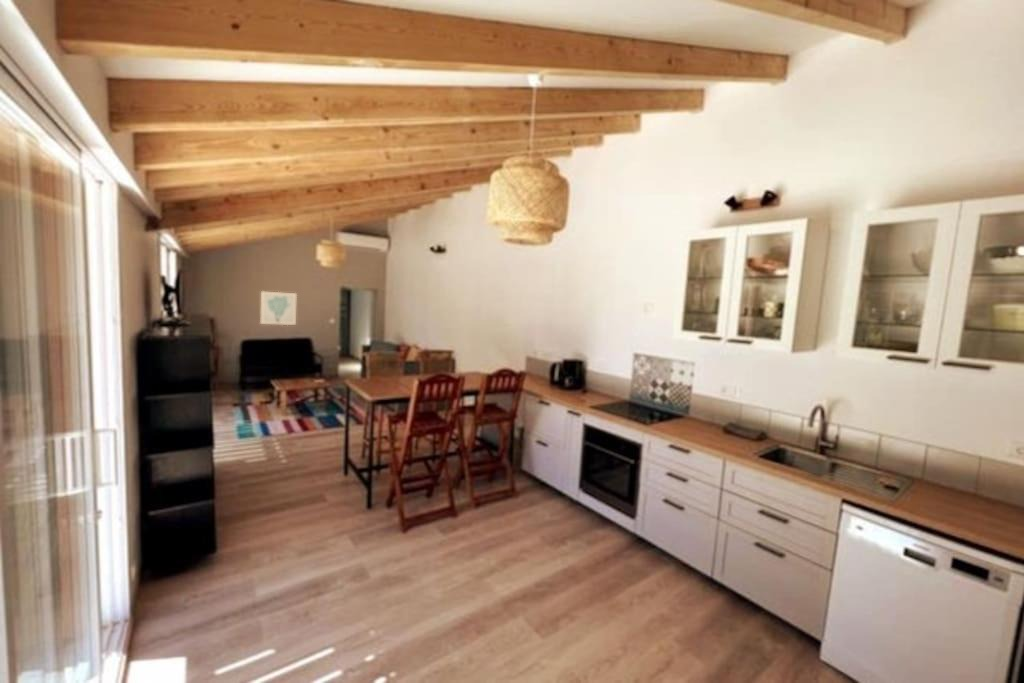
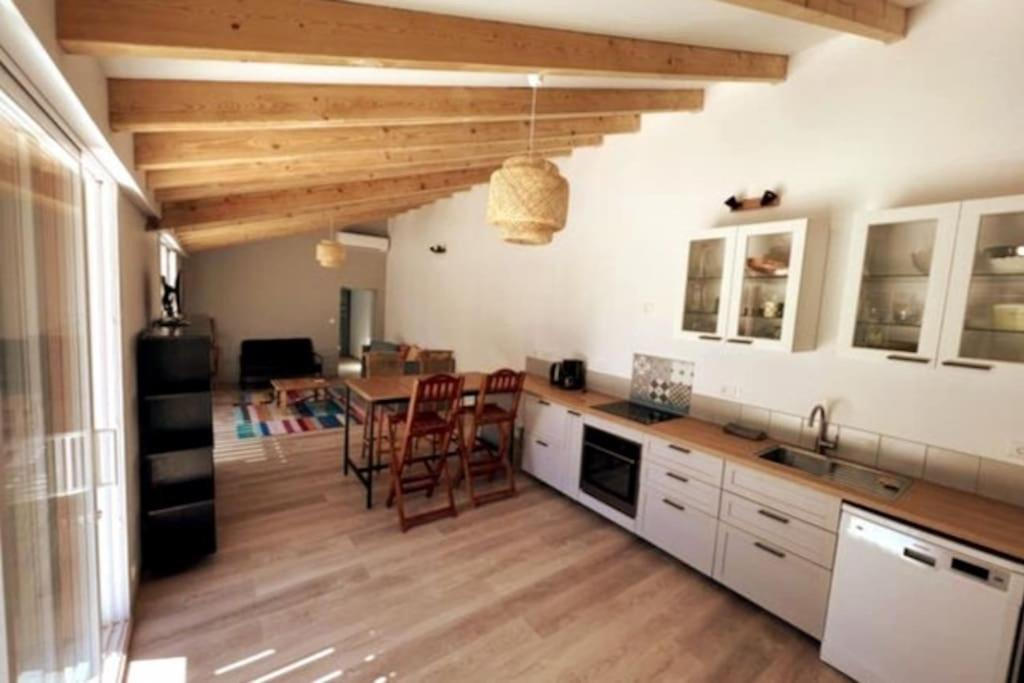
- wall art (278, 308)
